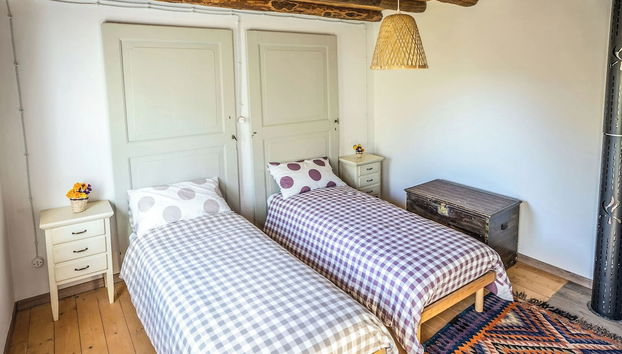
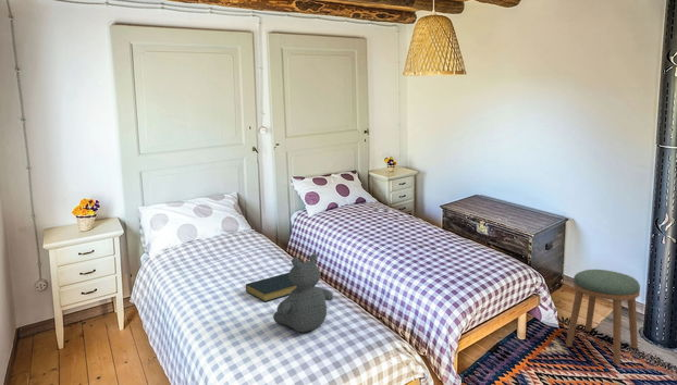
+ stool (613, 311)
+ hardback book (278, 286)
+ teddy bear (299, 289)
